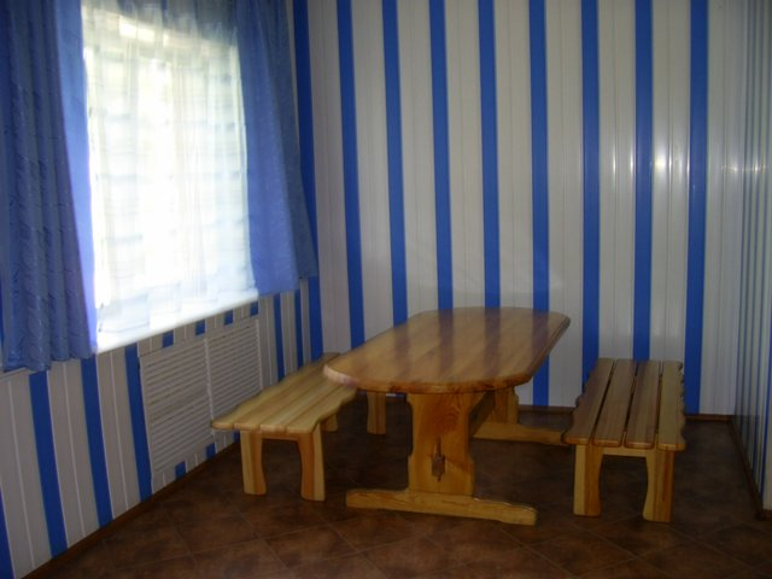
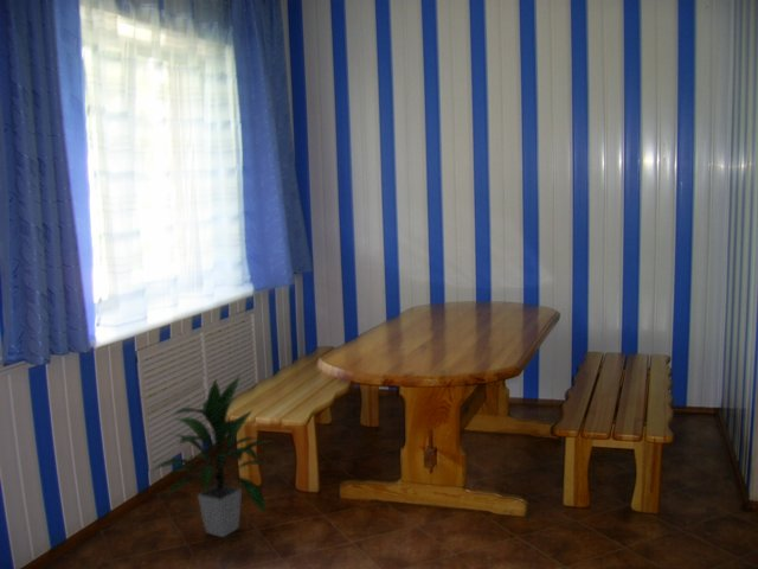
+ indoor plant (218, 458)
